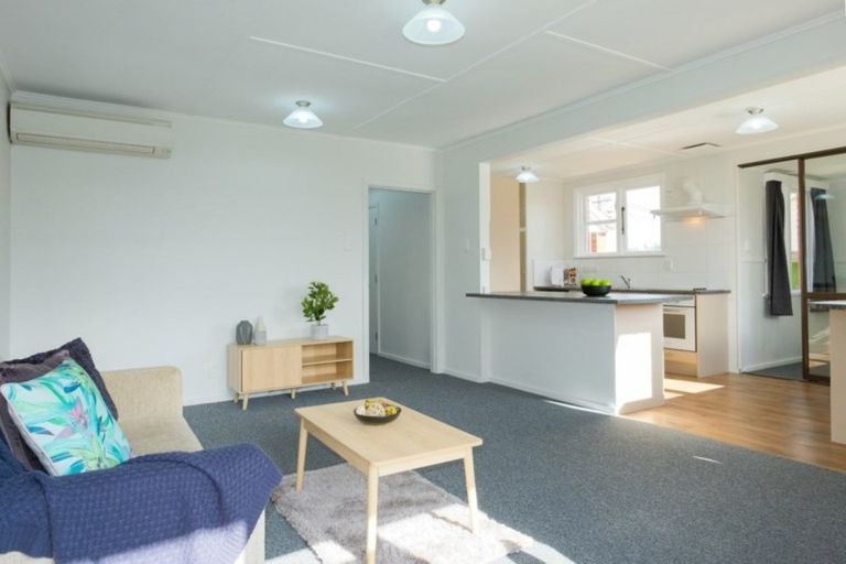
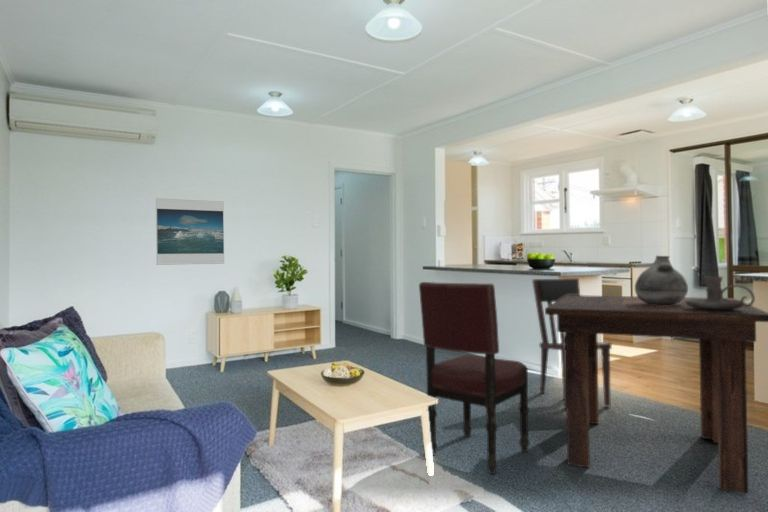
+ dining chair (564, 338)
+ dining chair (475, 367)
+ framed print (191, 232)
+ candle holder (719, 293)
+ dining table (649, 336)
+ vase (660, 279)
